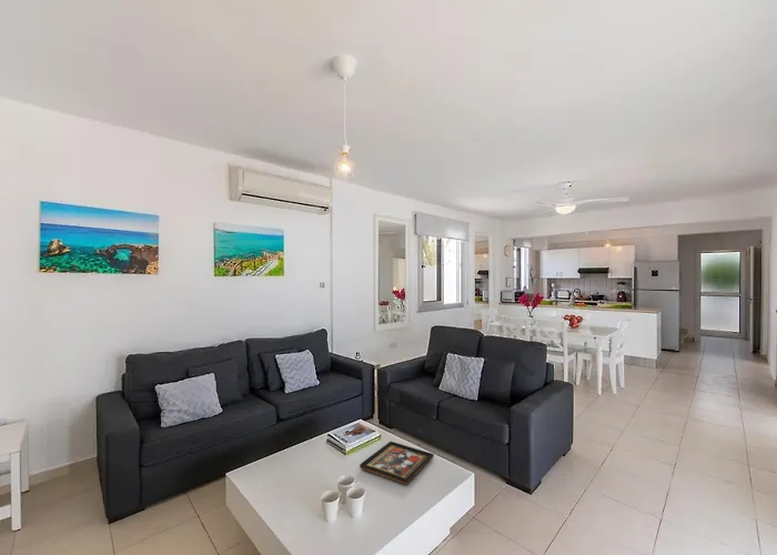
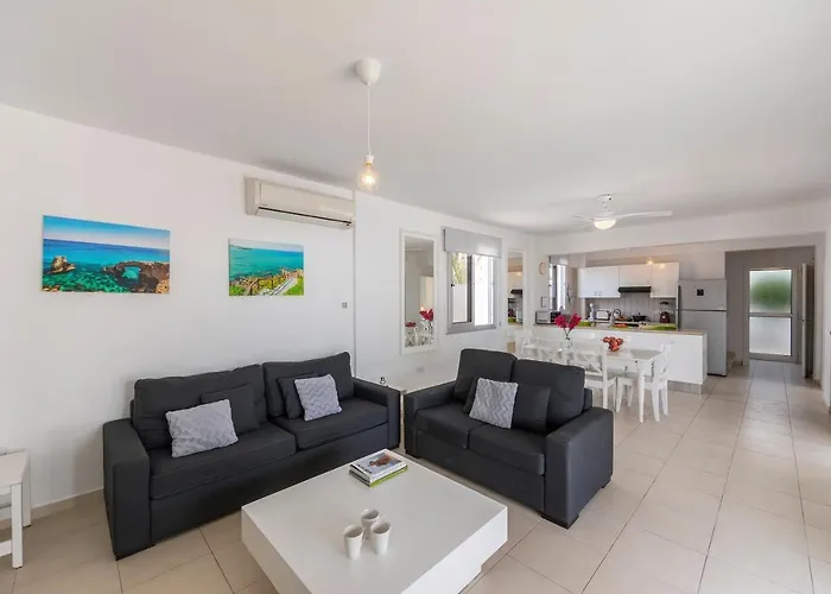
- decorative tray (397, 460)
